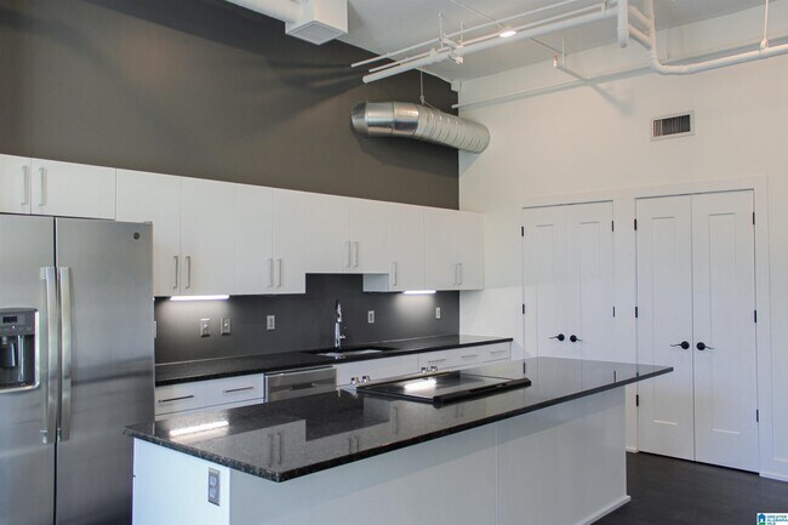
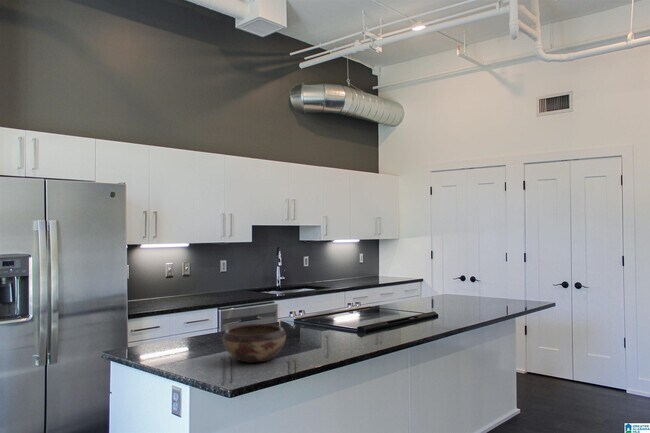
+ decorative bowl (254, 344)
